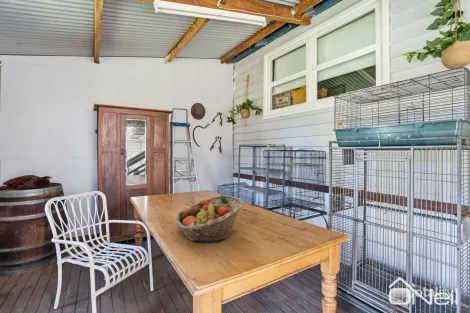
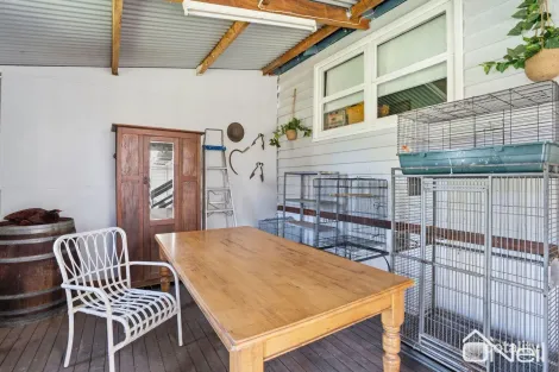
- fruit basket (209, 216)
